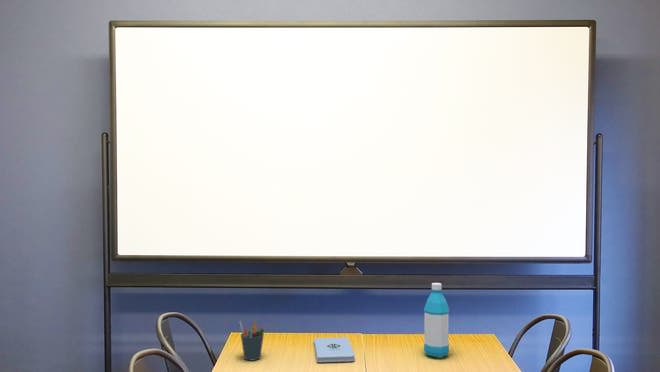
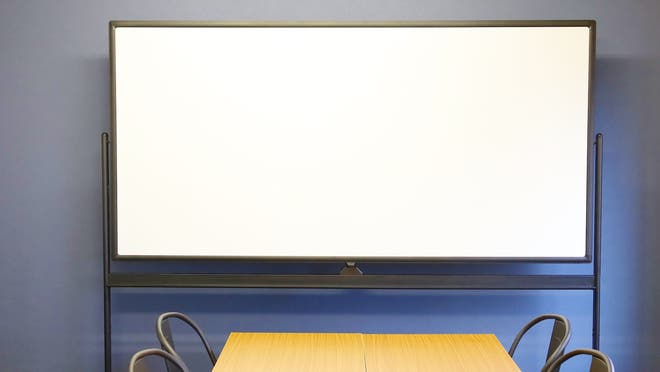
- notepad (333, 349)
- water bottle (436, 319)
- pen holder (252, 339)
